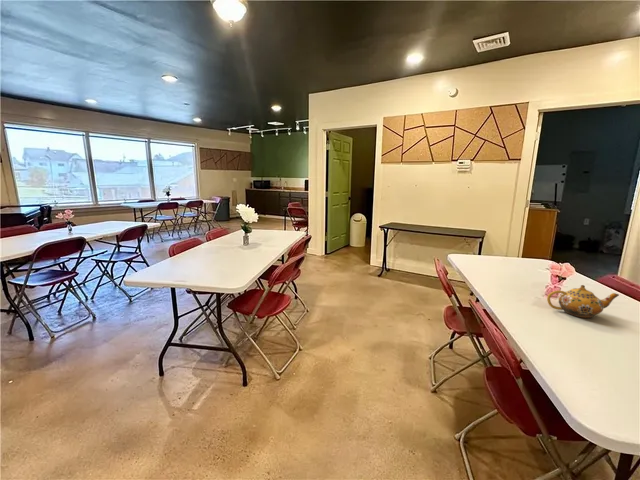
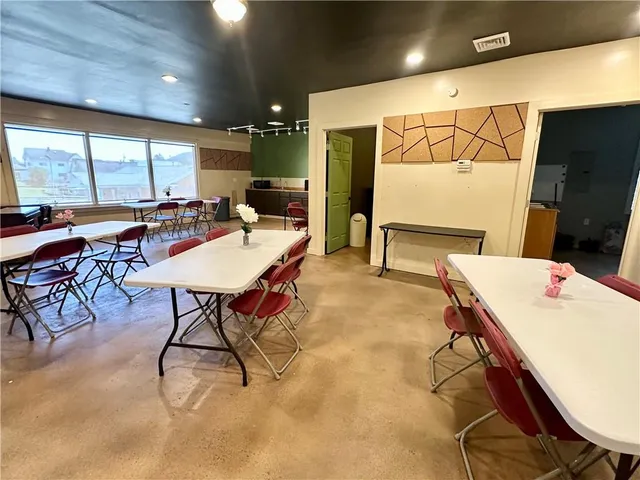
- teapot (581, 299)
